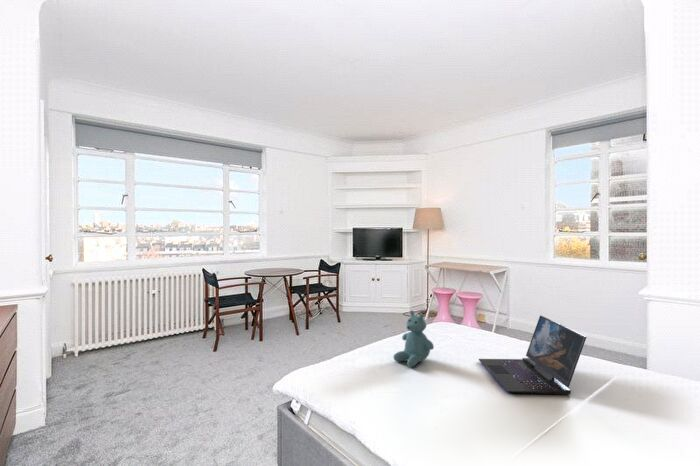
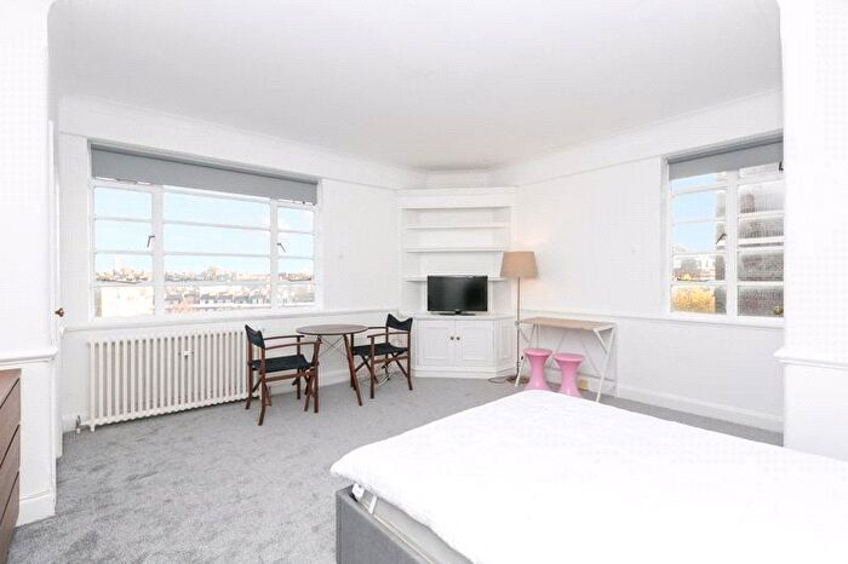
- stuffed bear (412, 336)
- laptop (527, 351)
